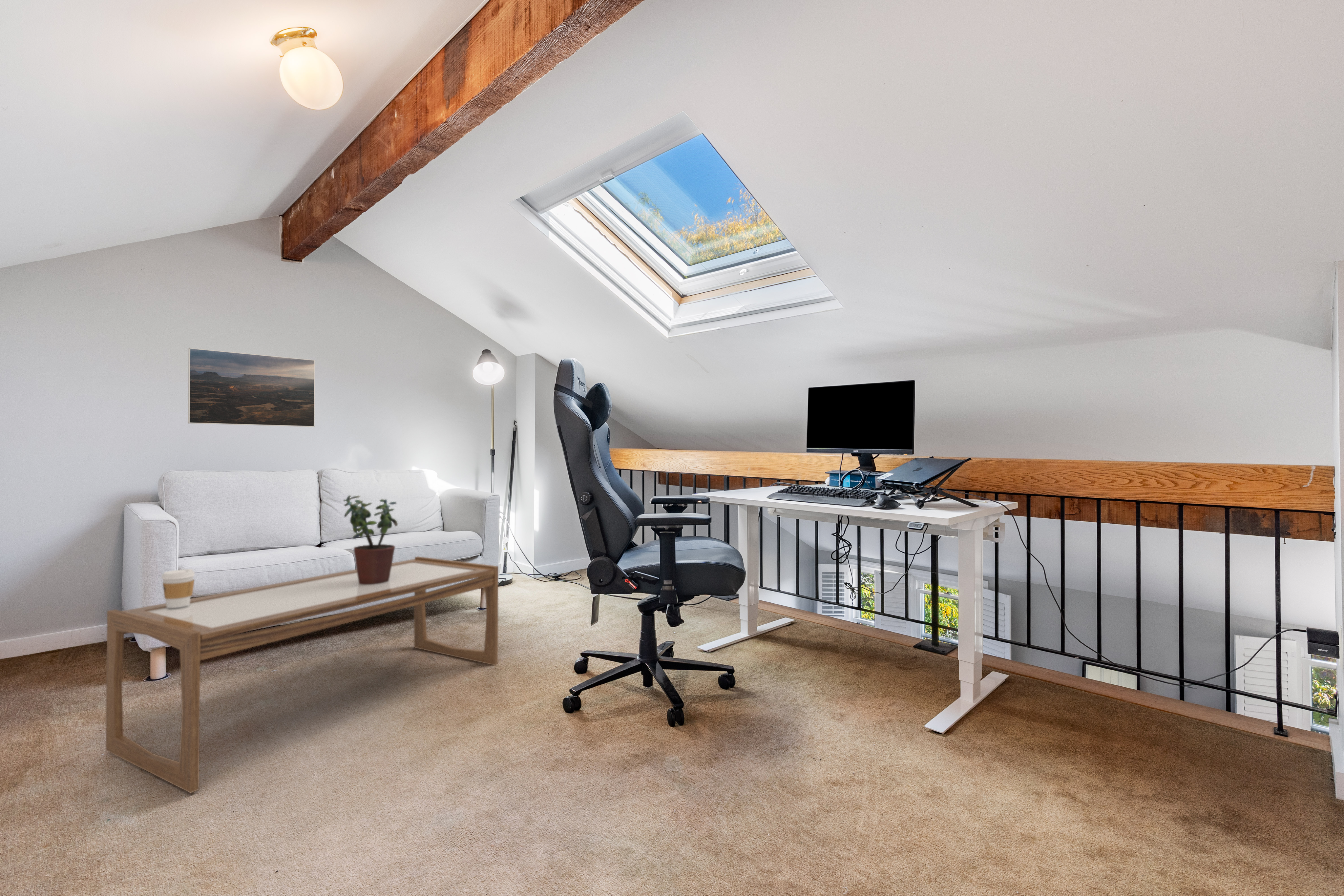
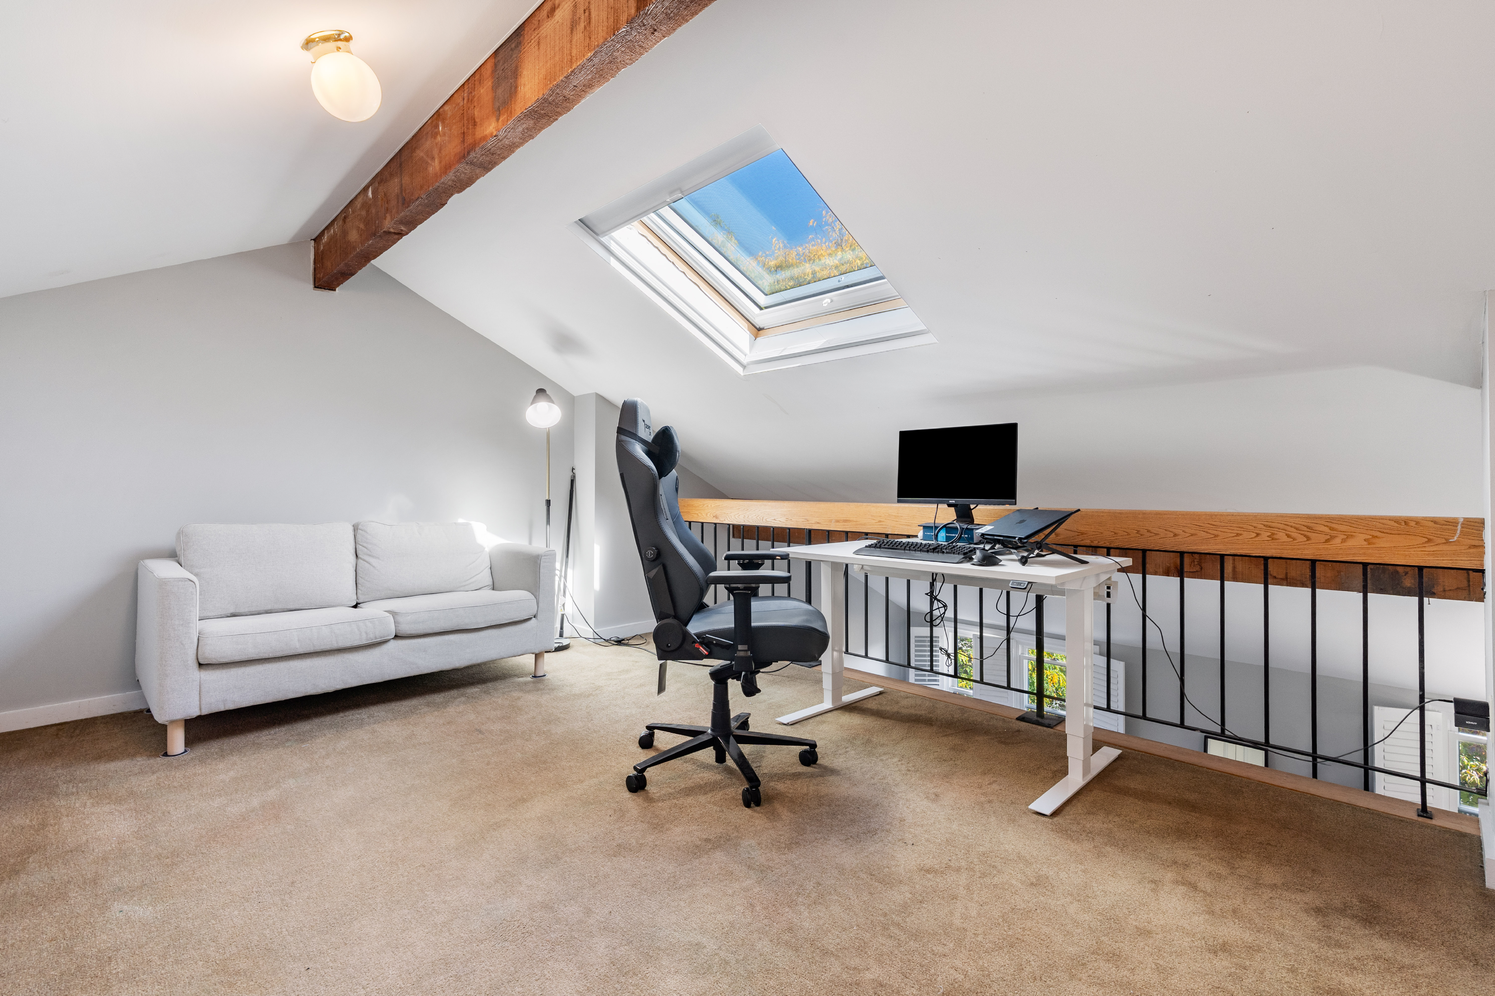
- coffee table (332, 627)
- potted plant (374, 534)
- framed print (255, 390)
- coffee cup (178, 585)
